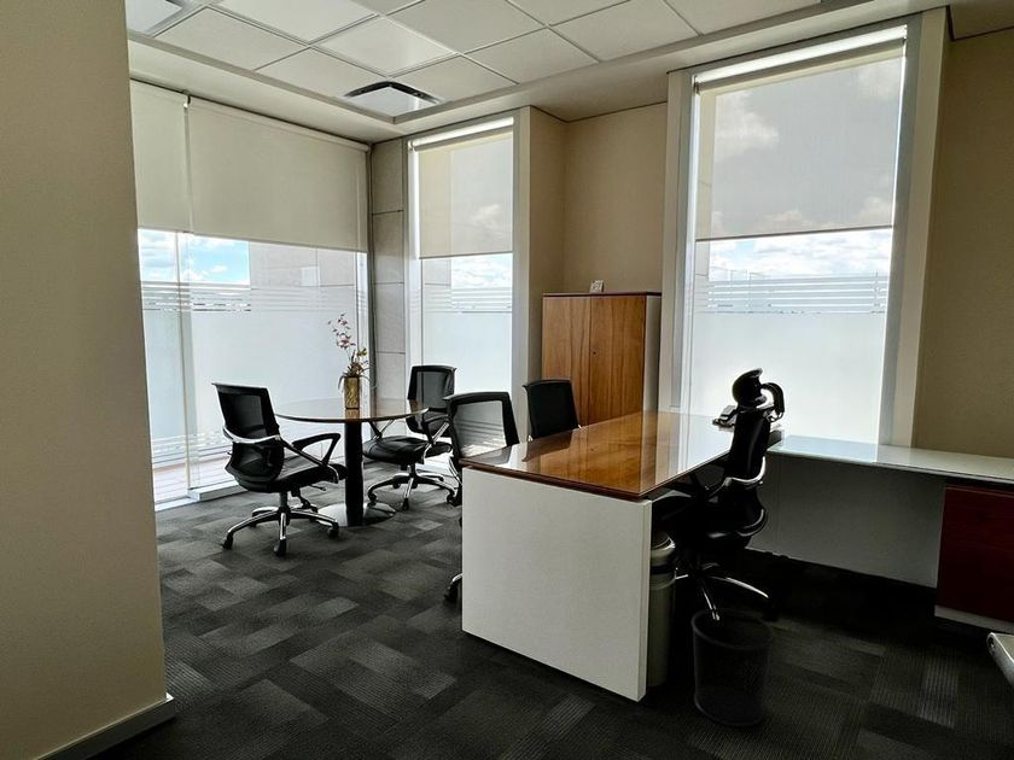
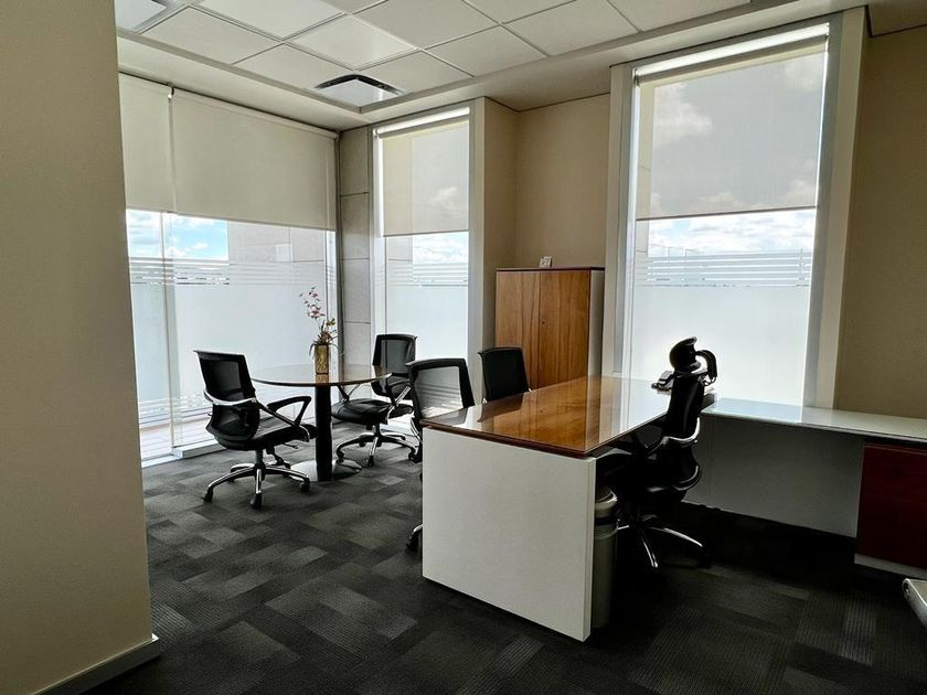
- waste bin (730, 666)
